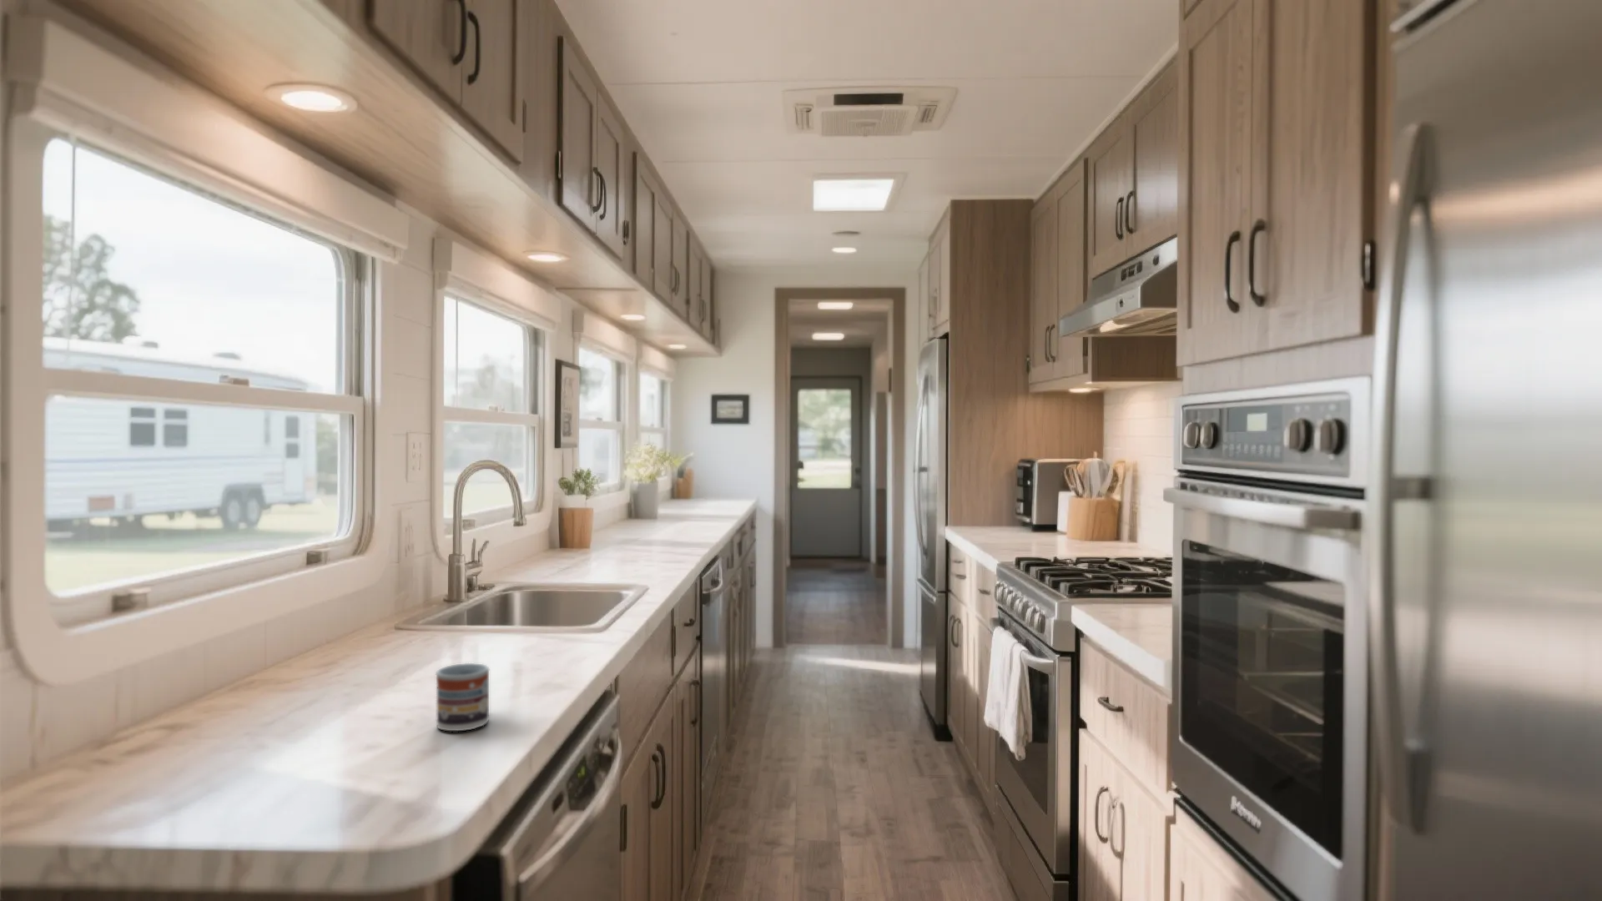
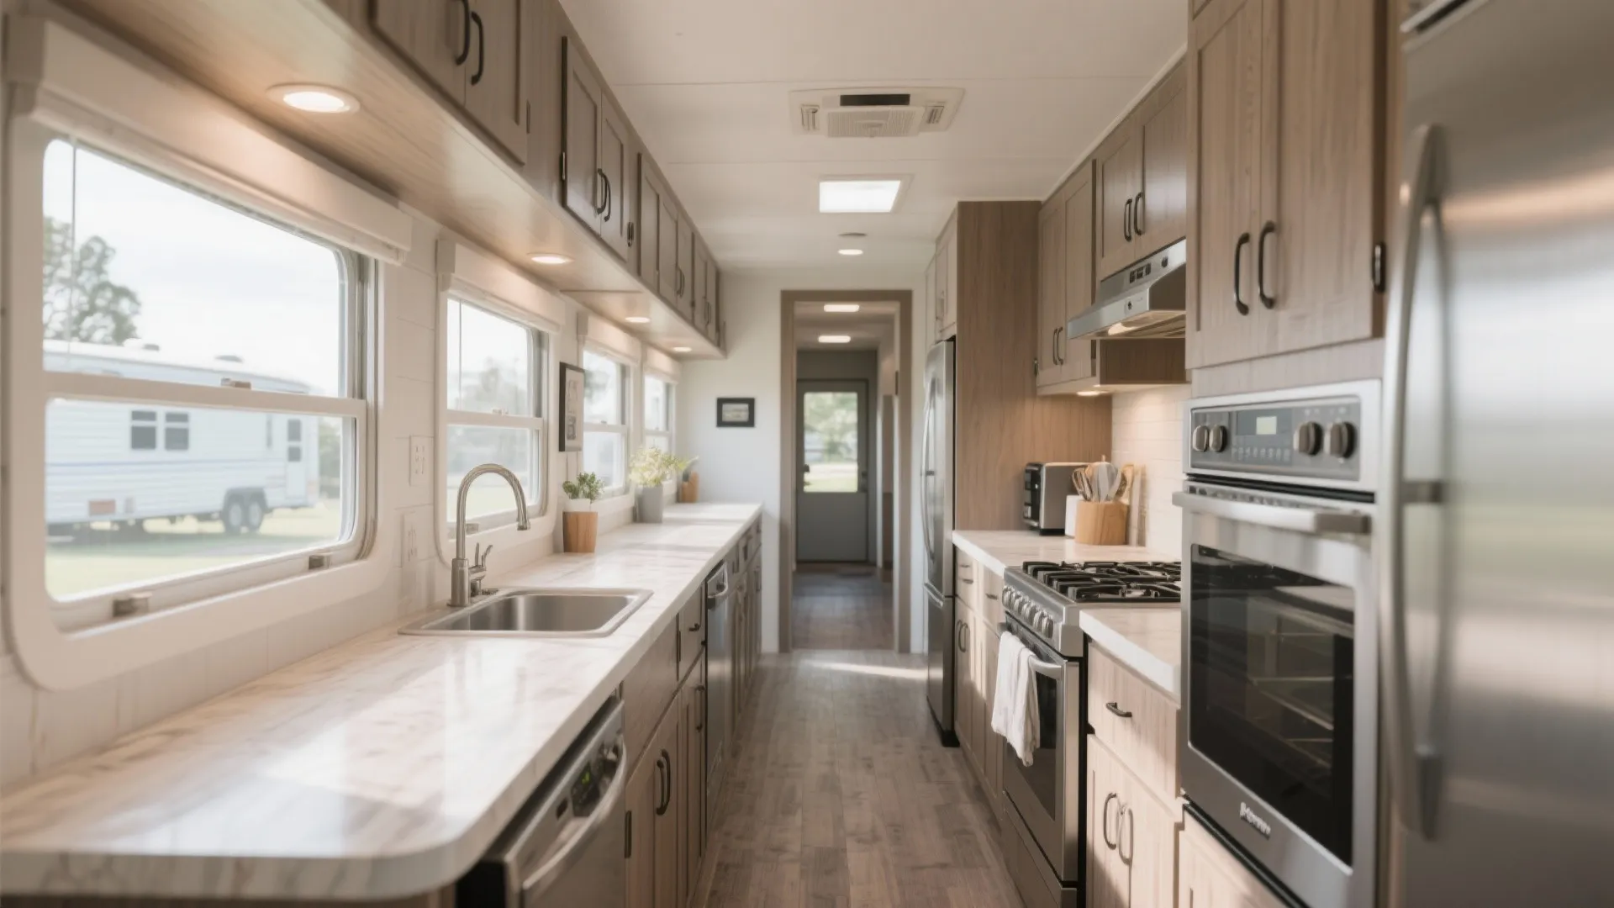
- cup (465, 693)
